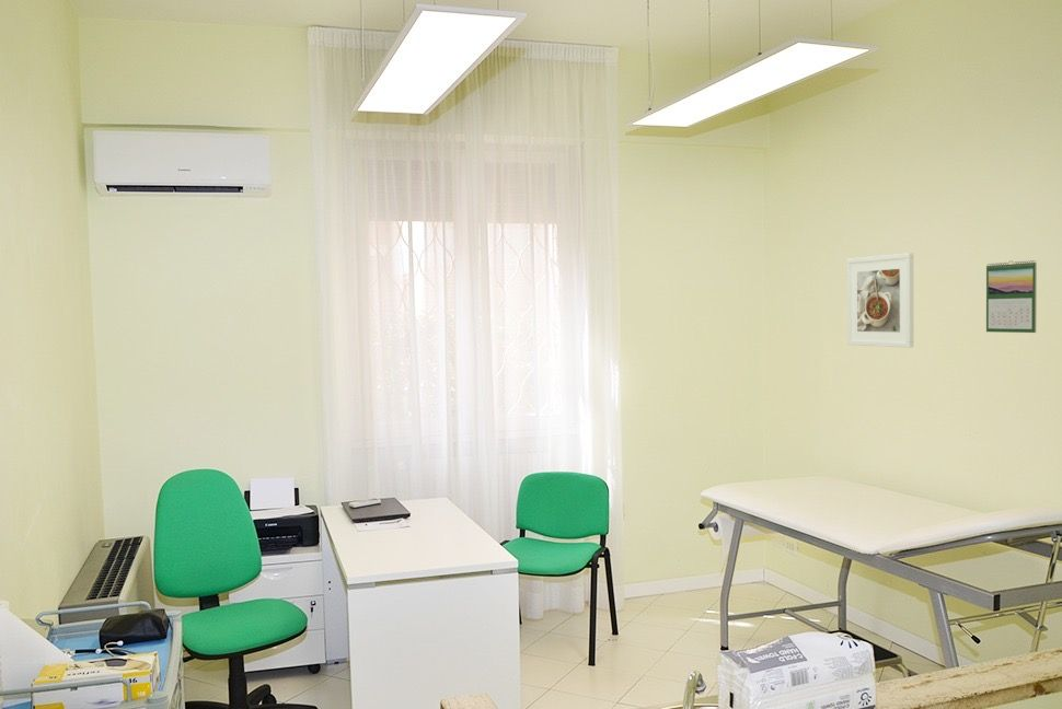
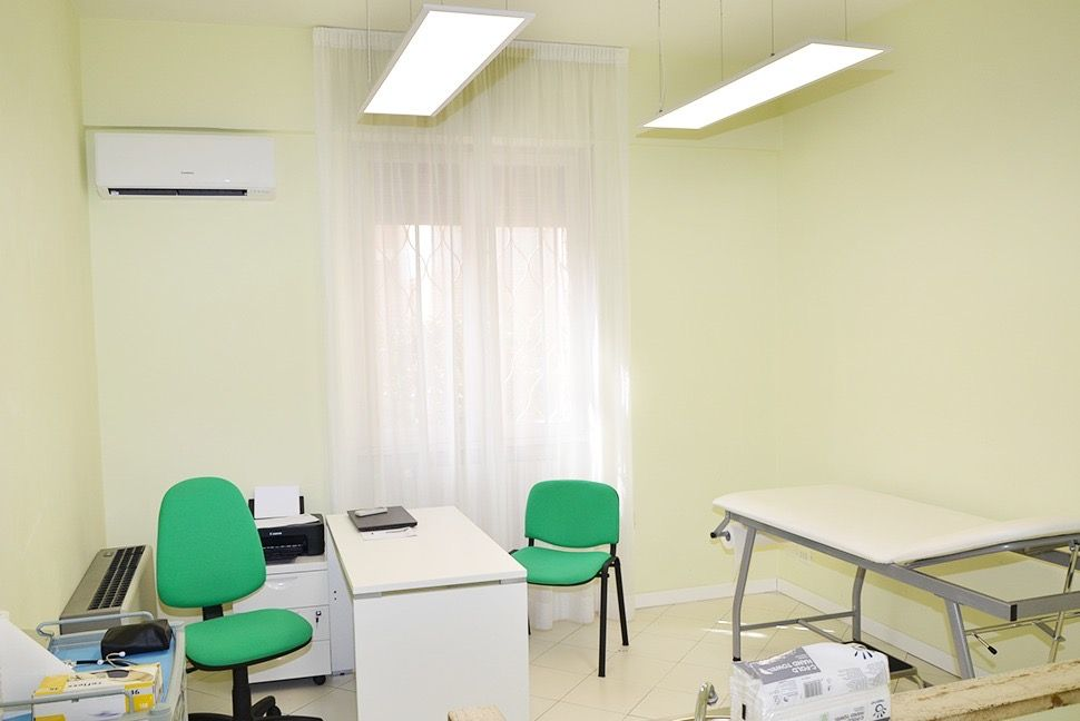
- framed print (878, 301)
- calendar (1011, 297)
